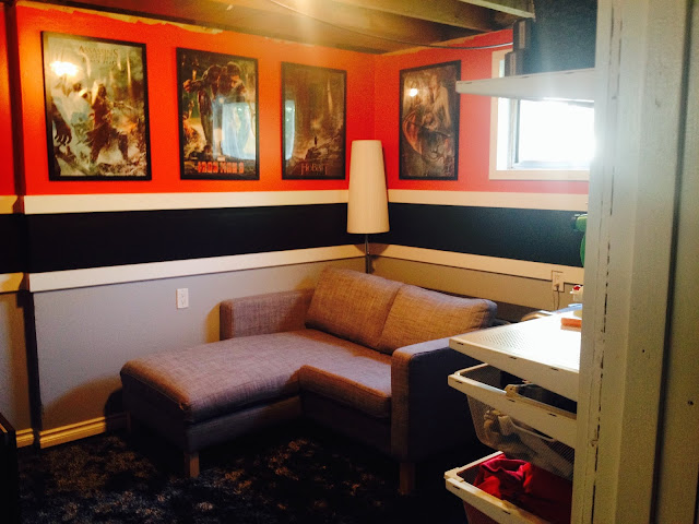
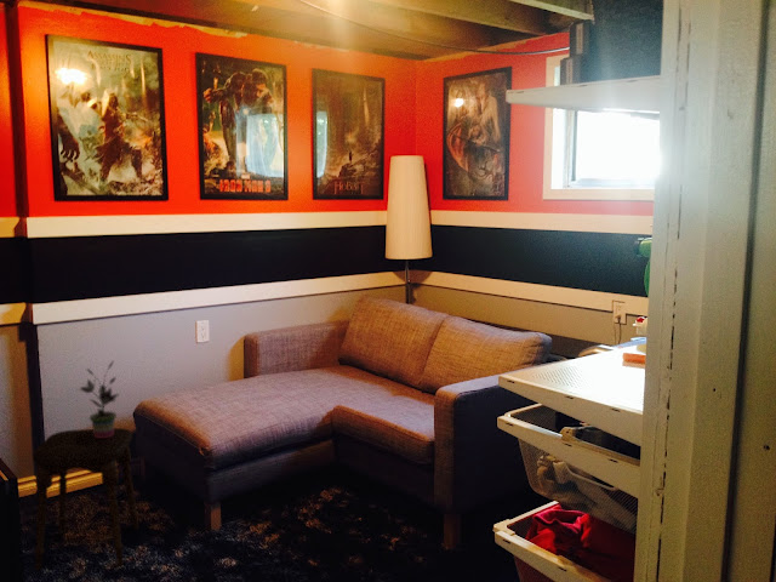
+ potted plant (99, 399)
+ stool (103, 485)
